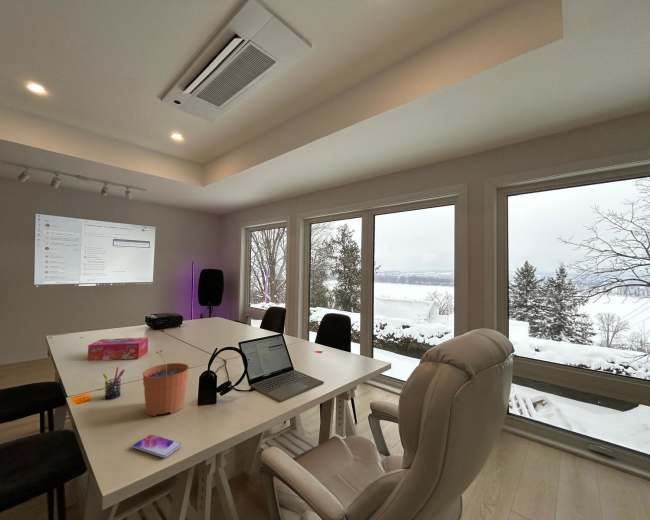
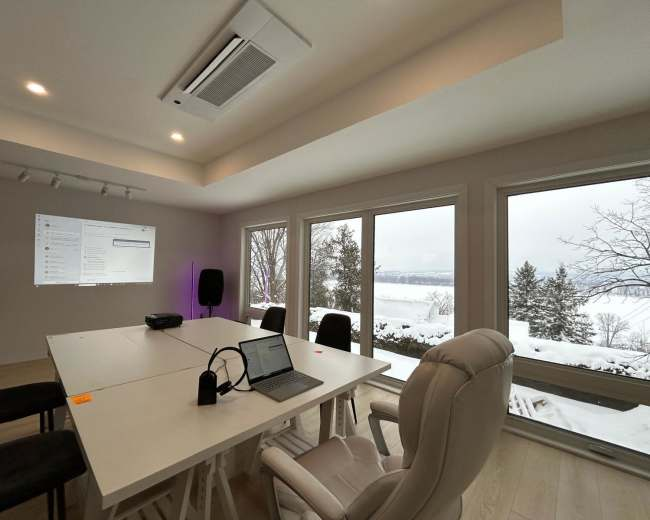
- smartphone (157, 445)
- pen holder (111, 382)
- tissue box (119, 348)
- plant pot (166, 379)
